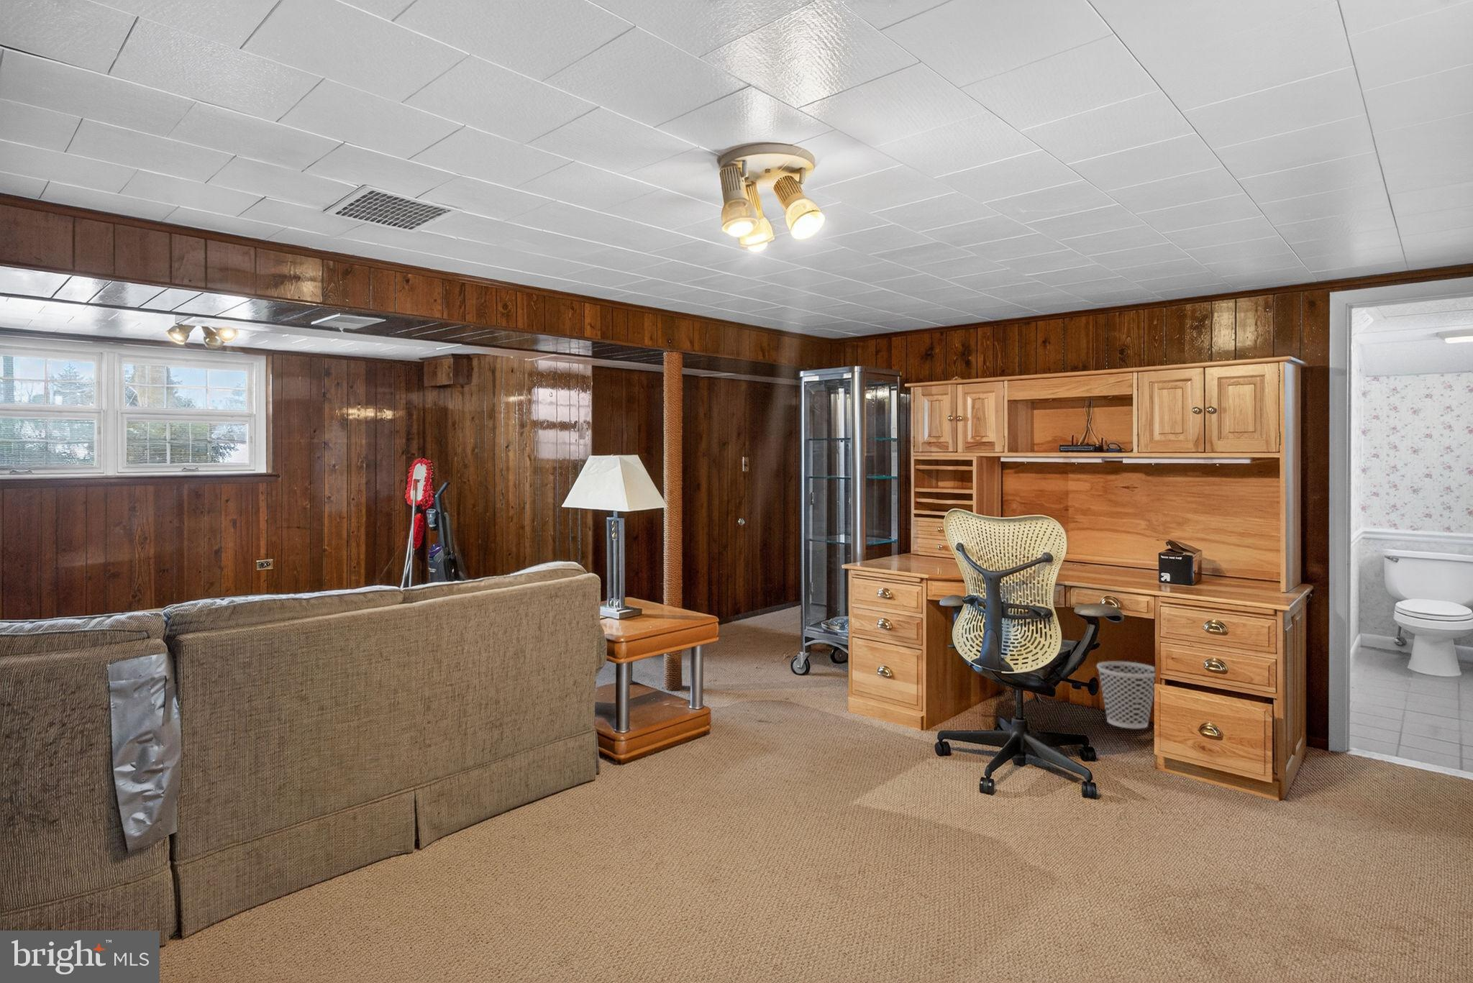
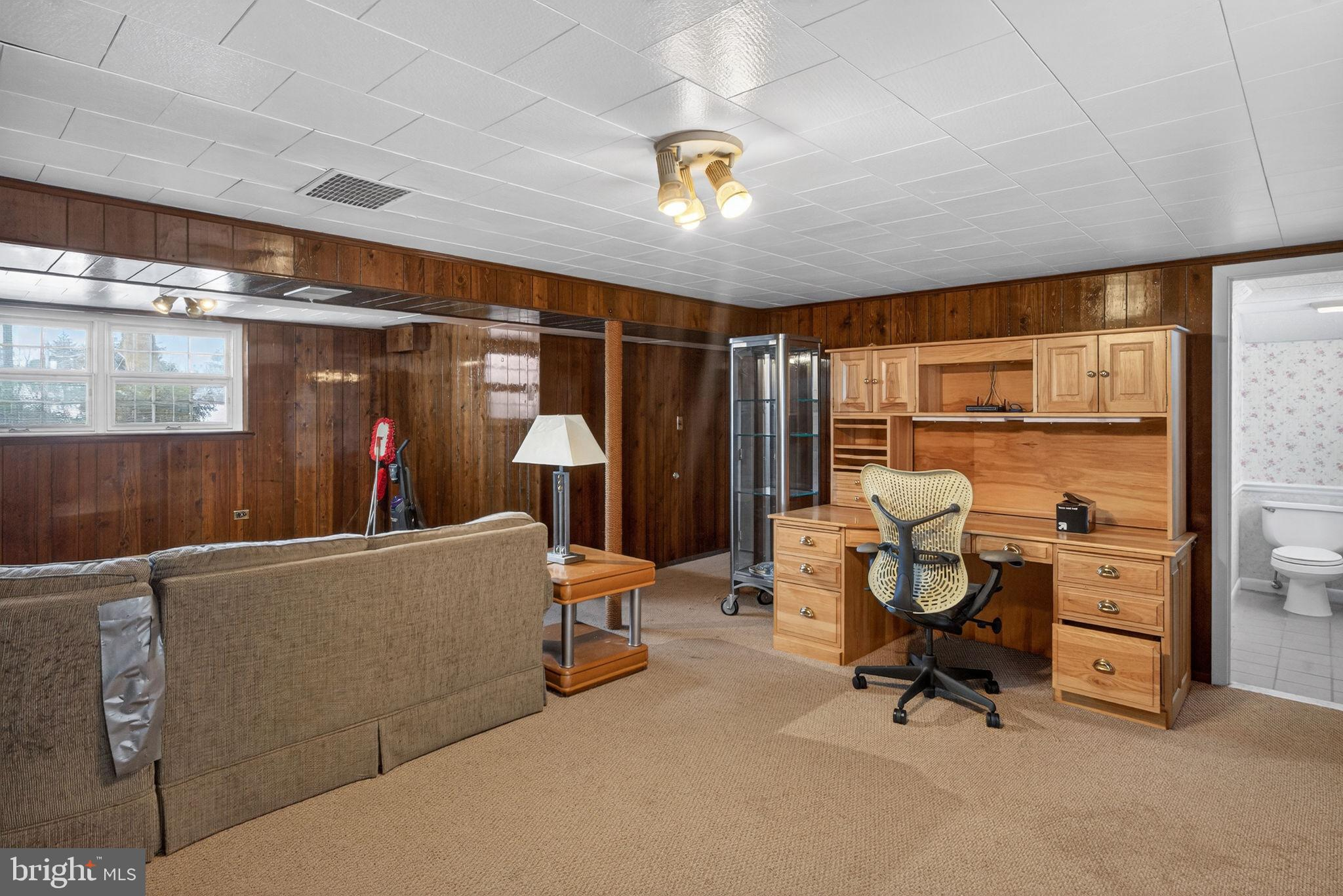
- wastebasket (1128, 694)
